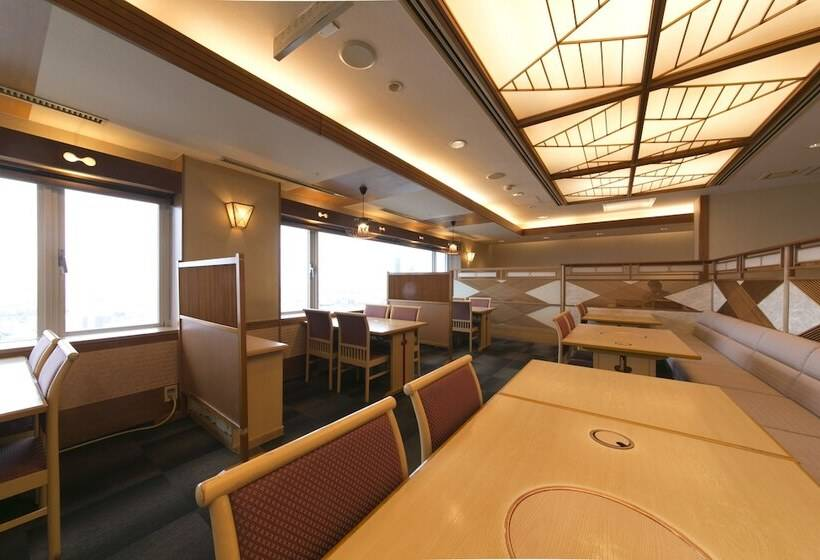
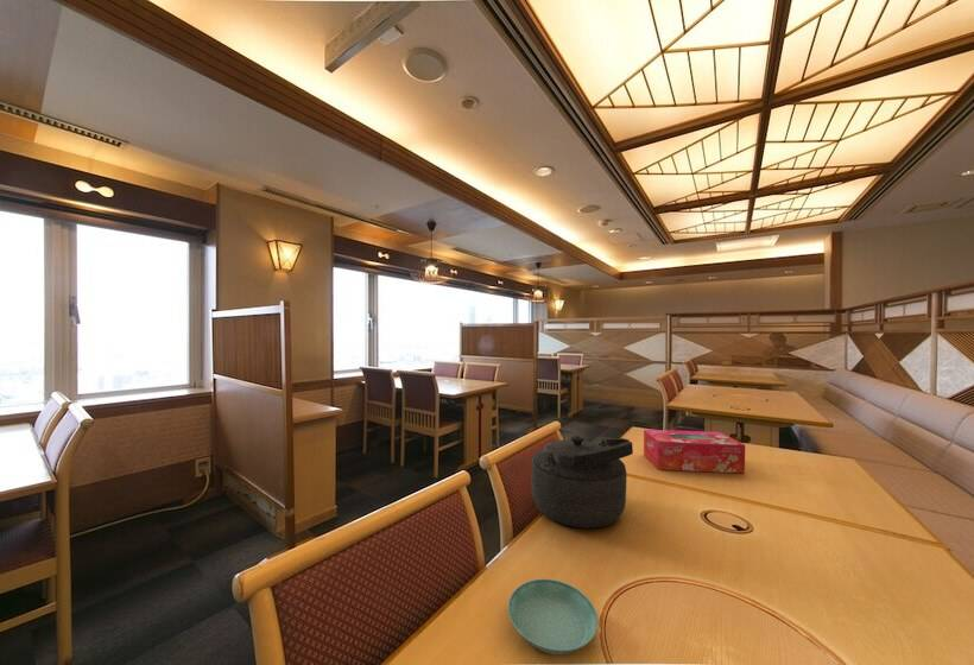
+ kettle (580, 471)
+ tissue box (690, 449)
+ saucer (551, 616)
